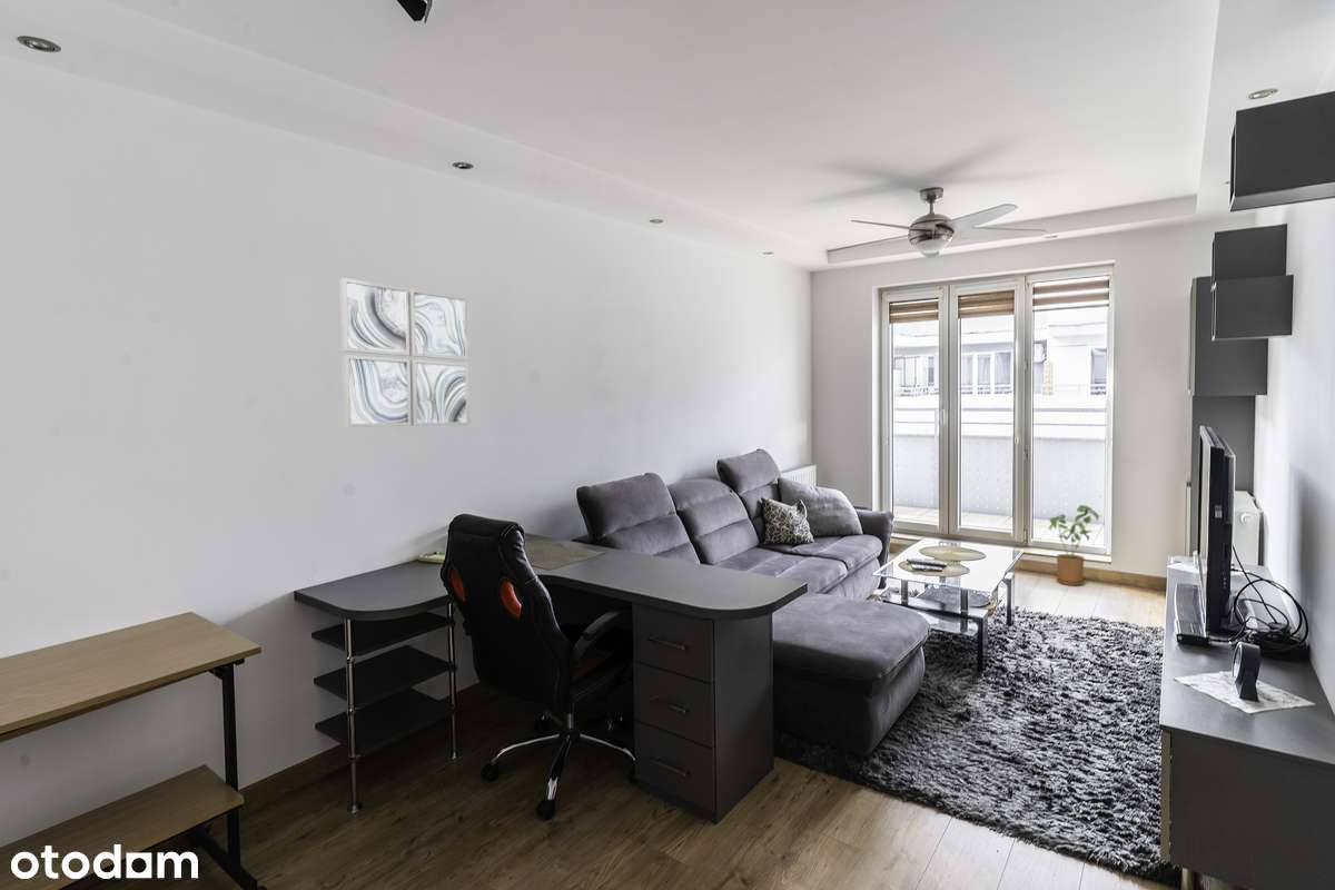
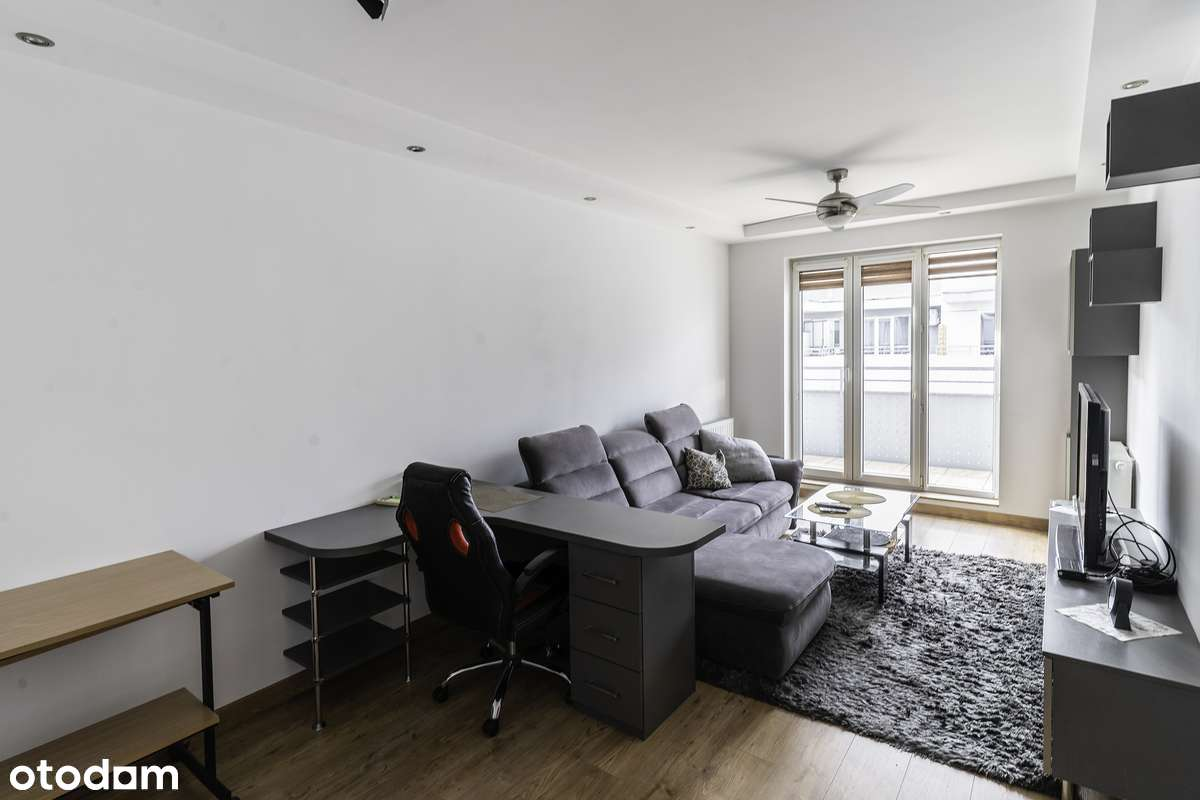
- house plant (1072, 545)
- wall art (408, 359)
